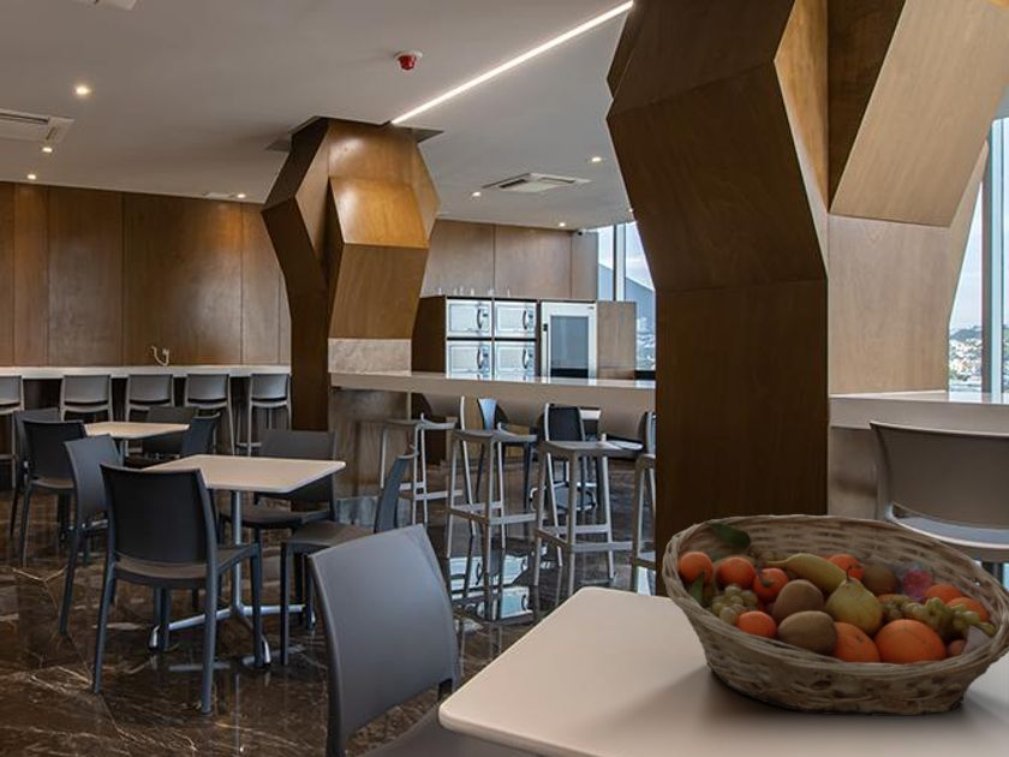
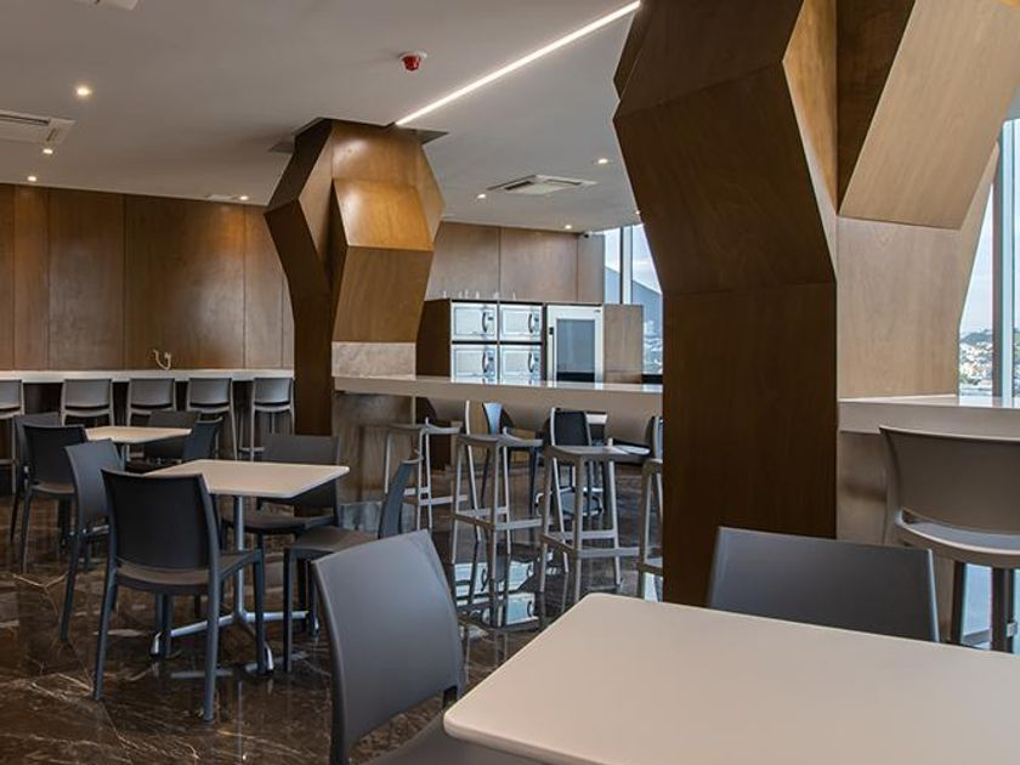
- fruit basket (829, 606)
